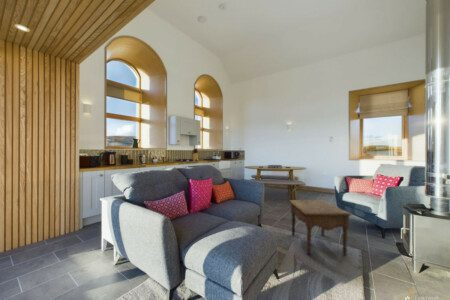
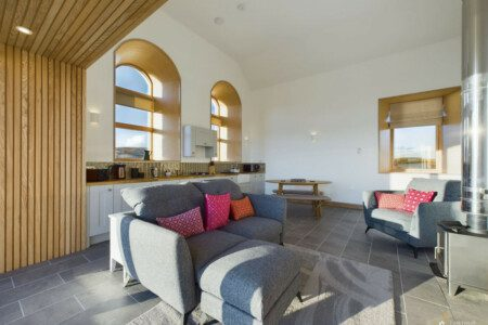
- side table (316, 224)
